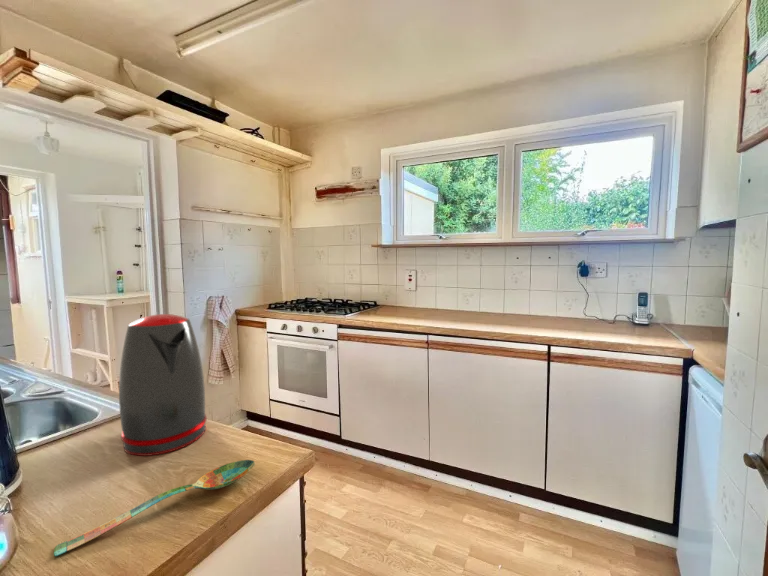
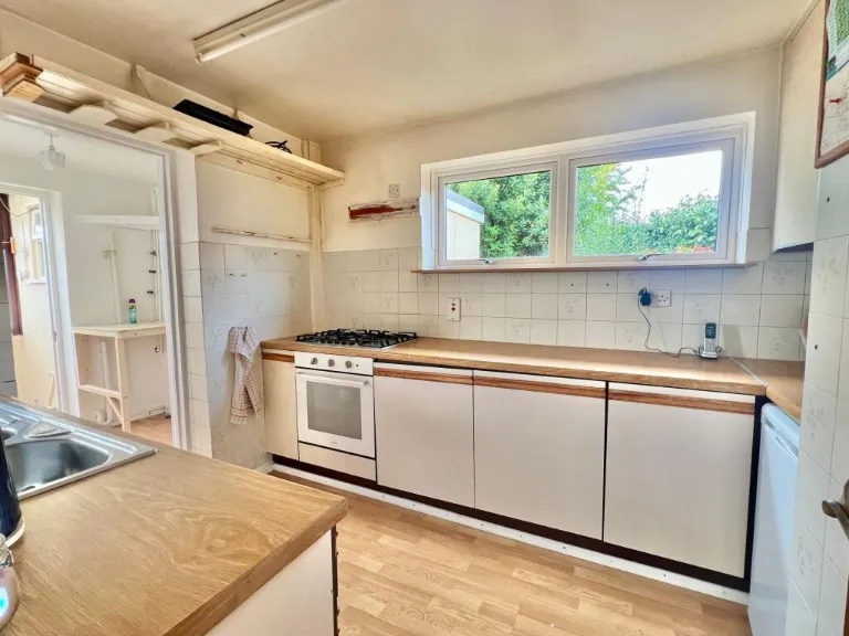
- kettle (161, 375)
- spoon (169, 496)
